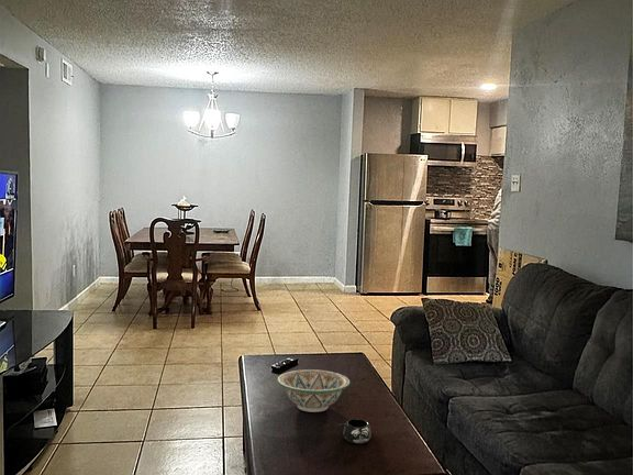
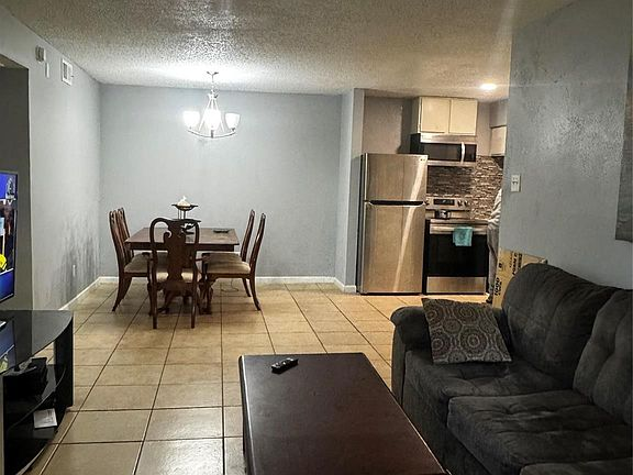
- mug (353, 431)
- decorative bowl (313, 393)
